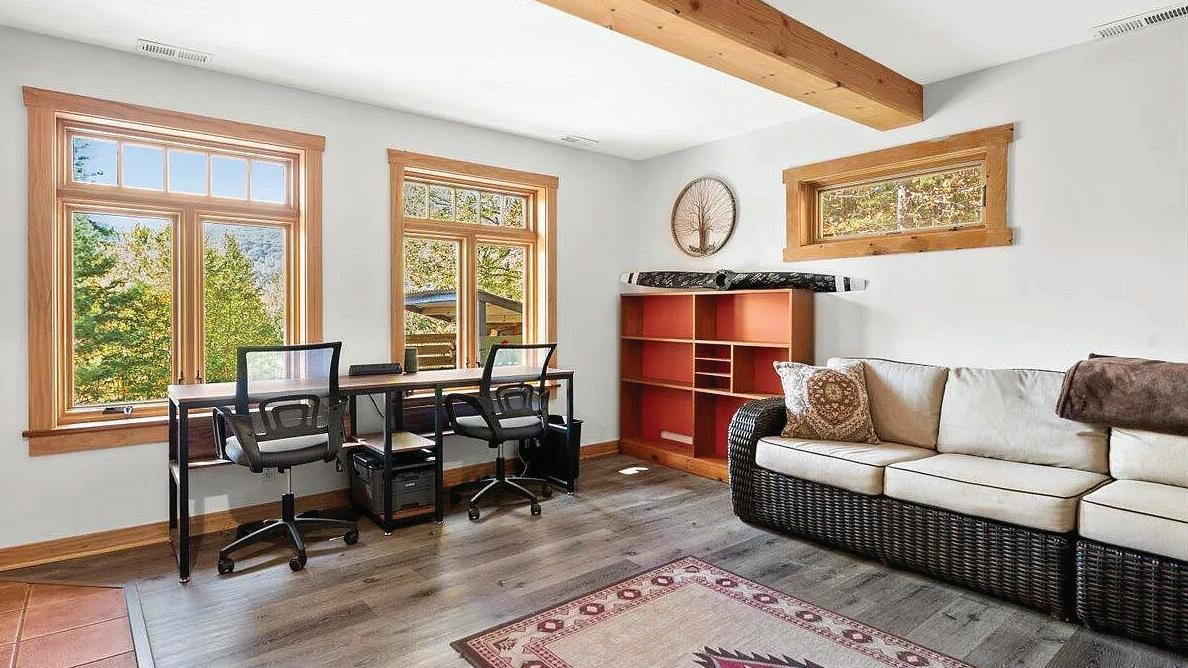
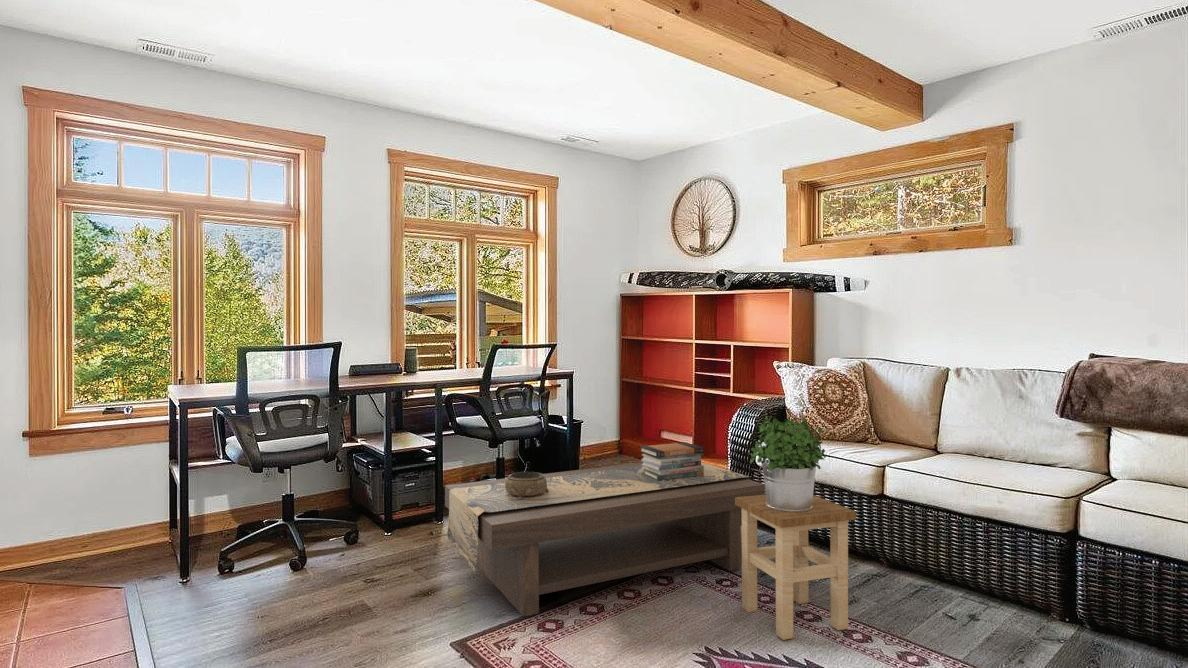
+ stool (793, 561)
+ decorative bowl (527, 483)
+ coffee table (603, 523)
+ potted plant (783, 460)
+ book stack (671, 460)
